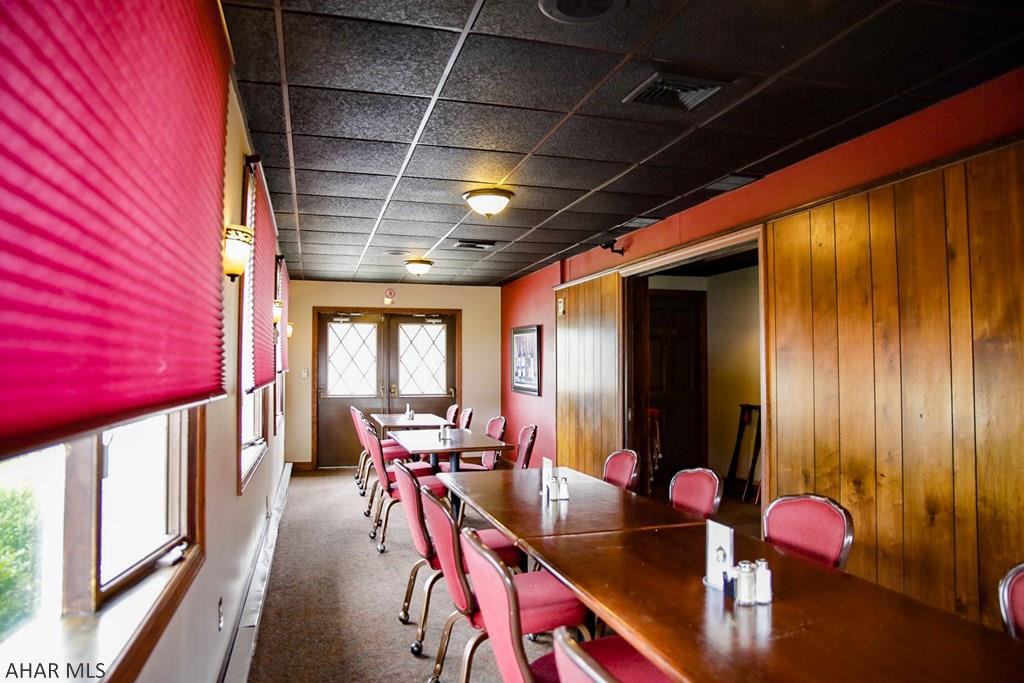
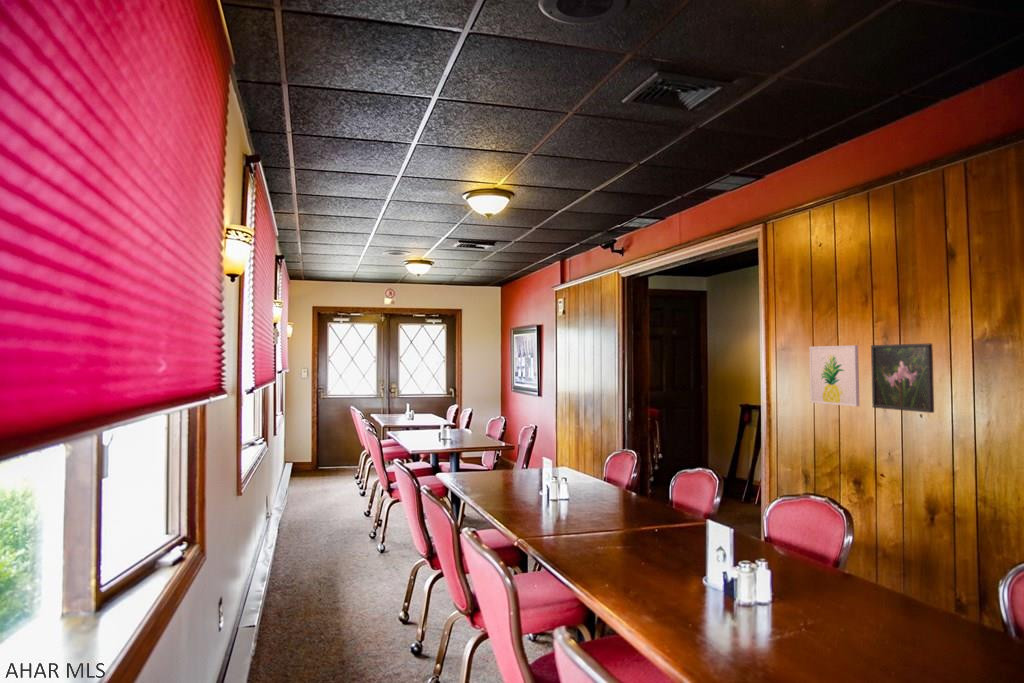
+ wall art (833, 375)
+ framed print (900, 377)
